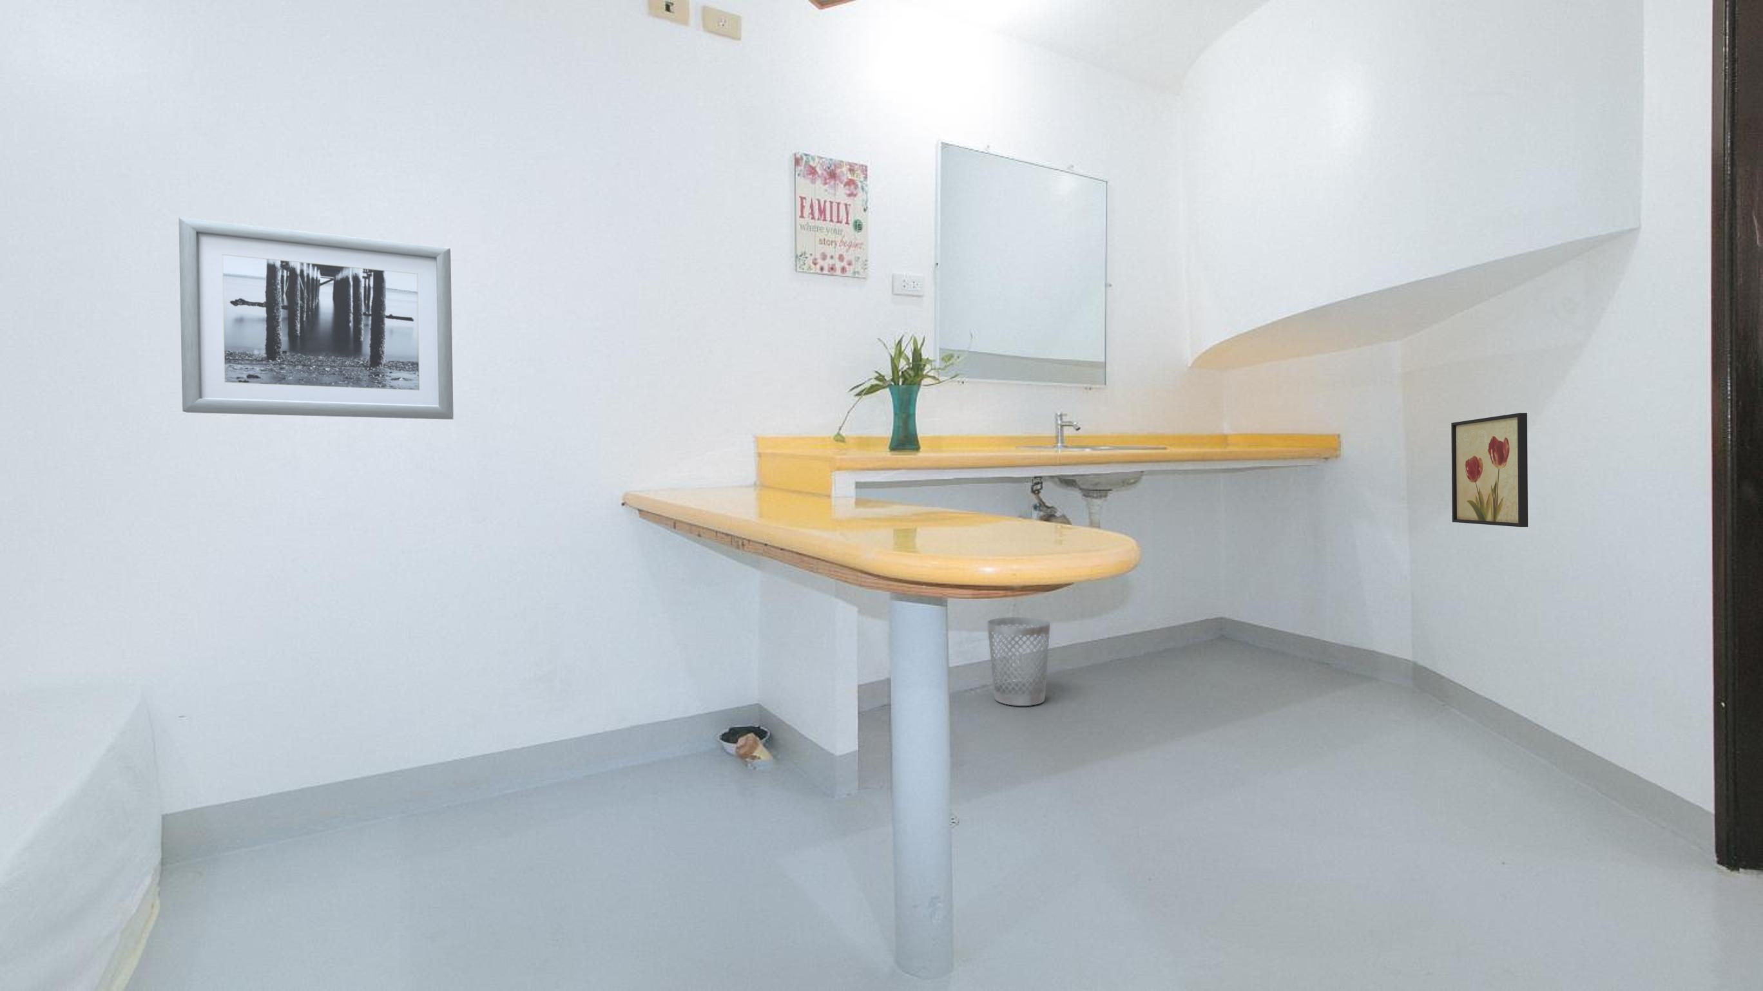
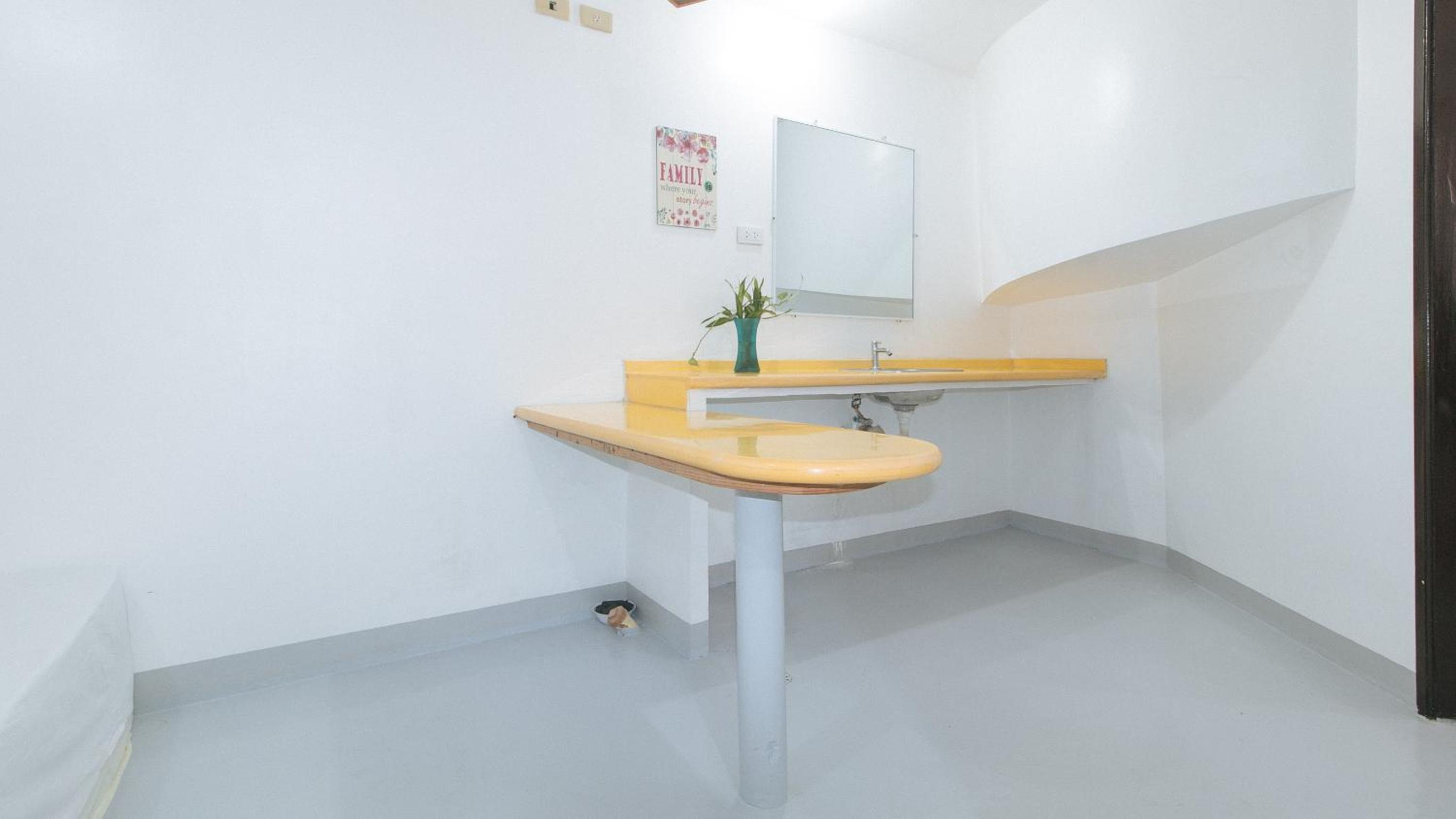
- wastebasket (1018, 659)
- wall art (326, 325)
- wall art (1489, 471)
